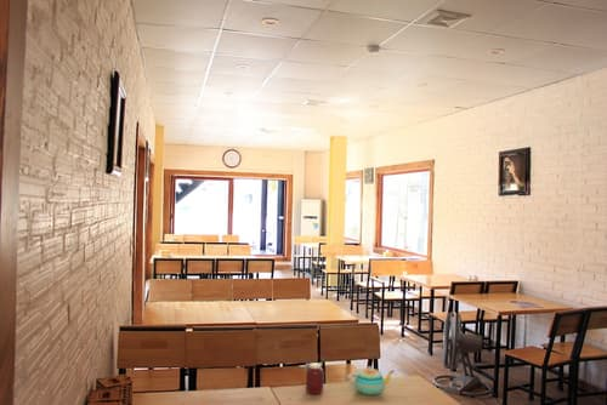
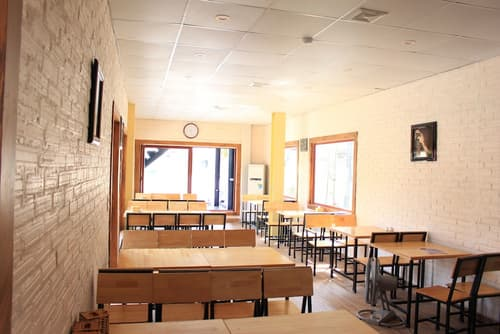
- jar (313, 376)
- teapot (370, 378)
